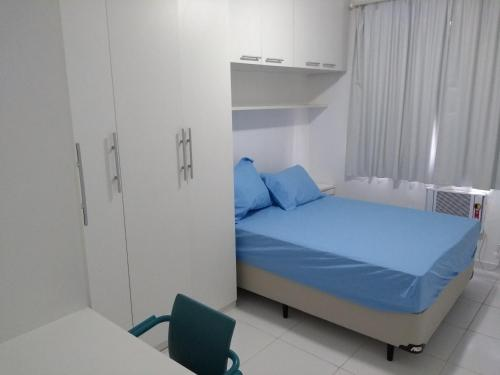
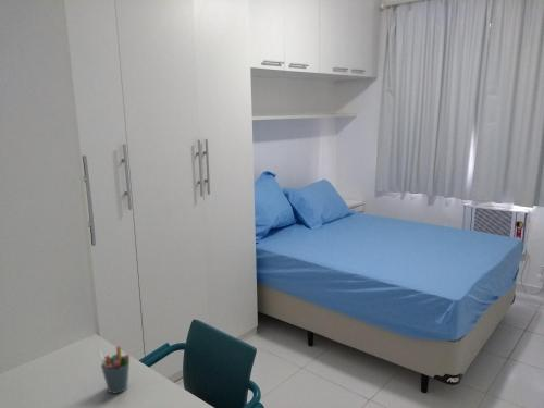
+ pen holder (115, 368)
